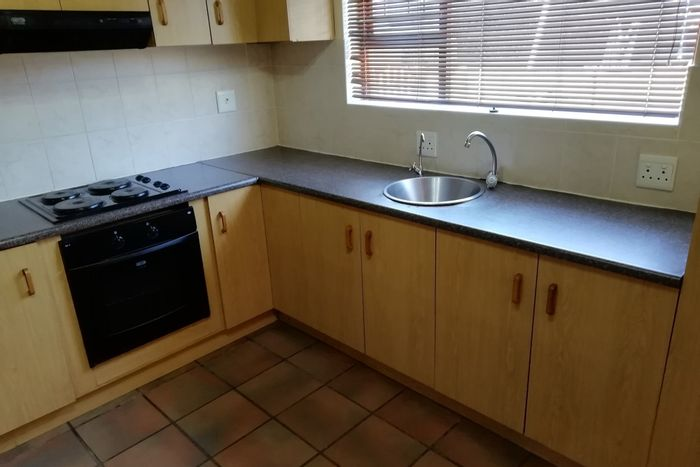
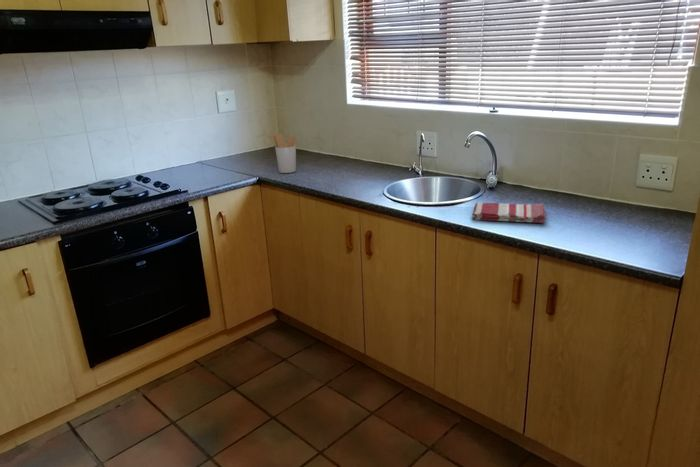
+ utensil holder (282, 152)
+ dish towel (508, 210)
